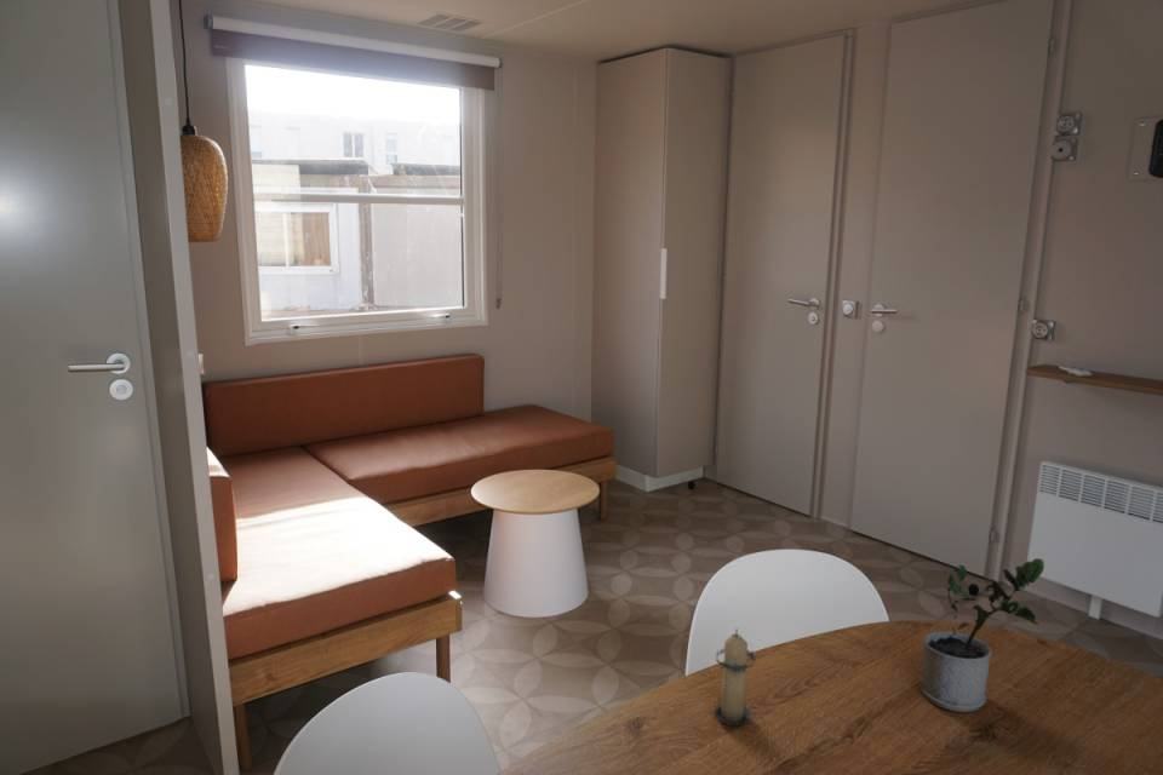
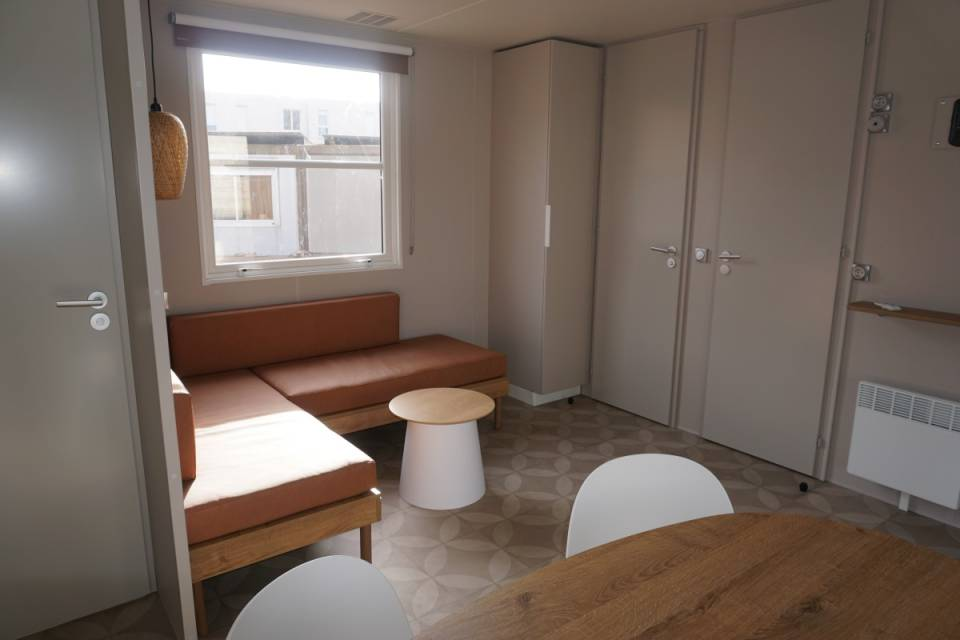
- potted plant (975, 632)
- candle (734, 673)
